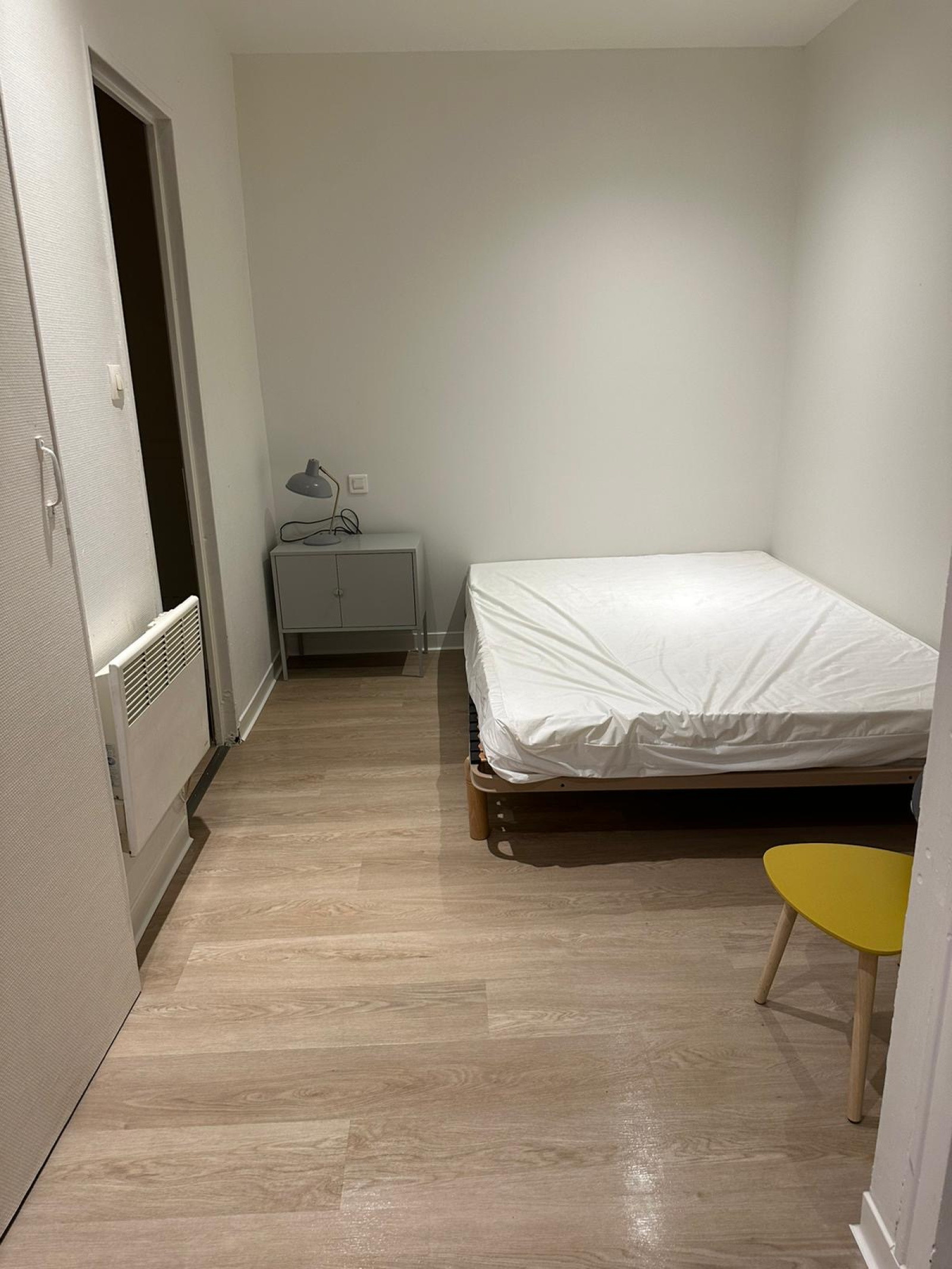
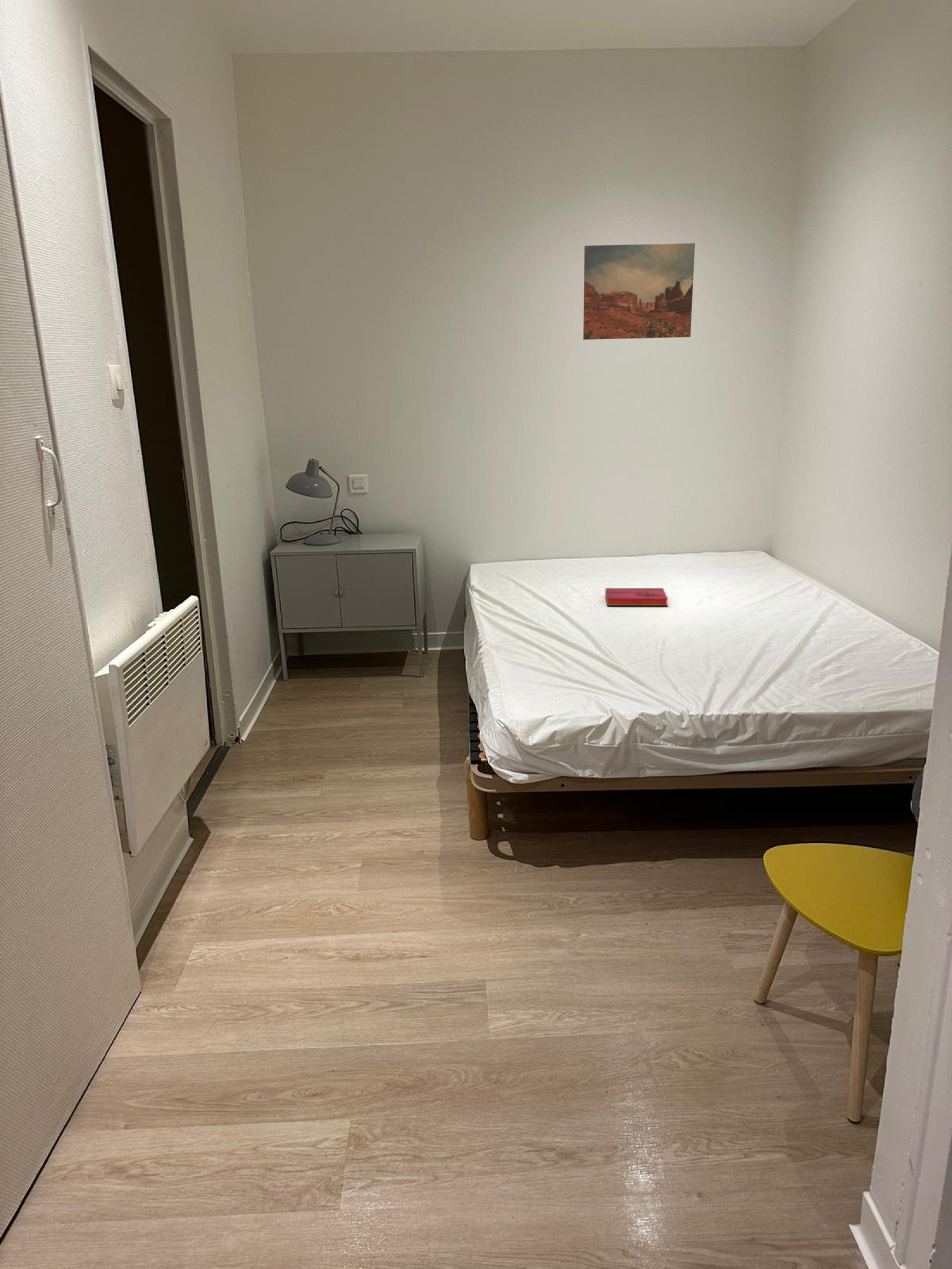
+ wall art (638, 292)
+ hardback book (635, 596)
